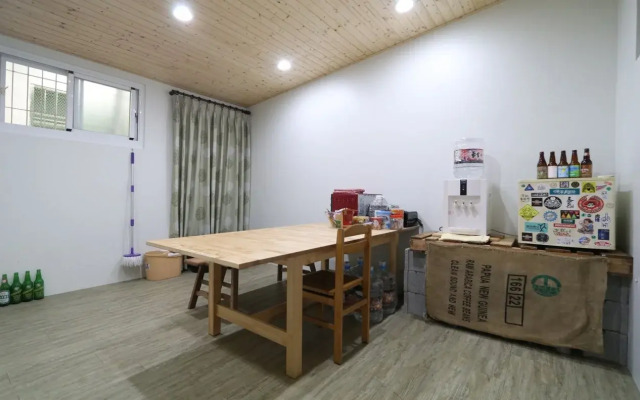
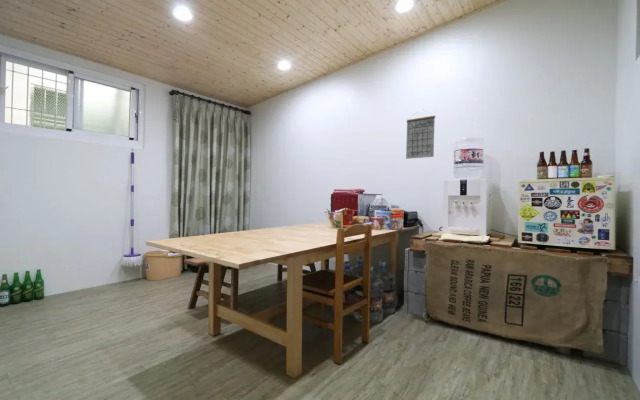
+ calendar (420, 133)
